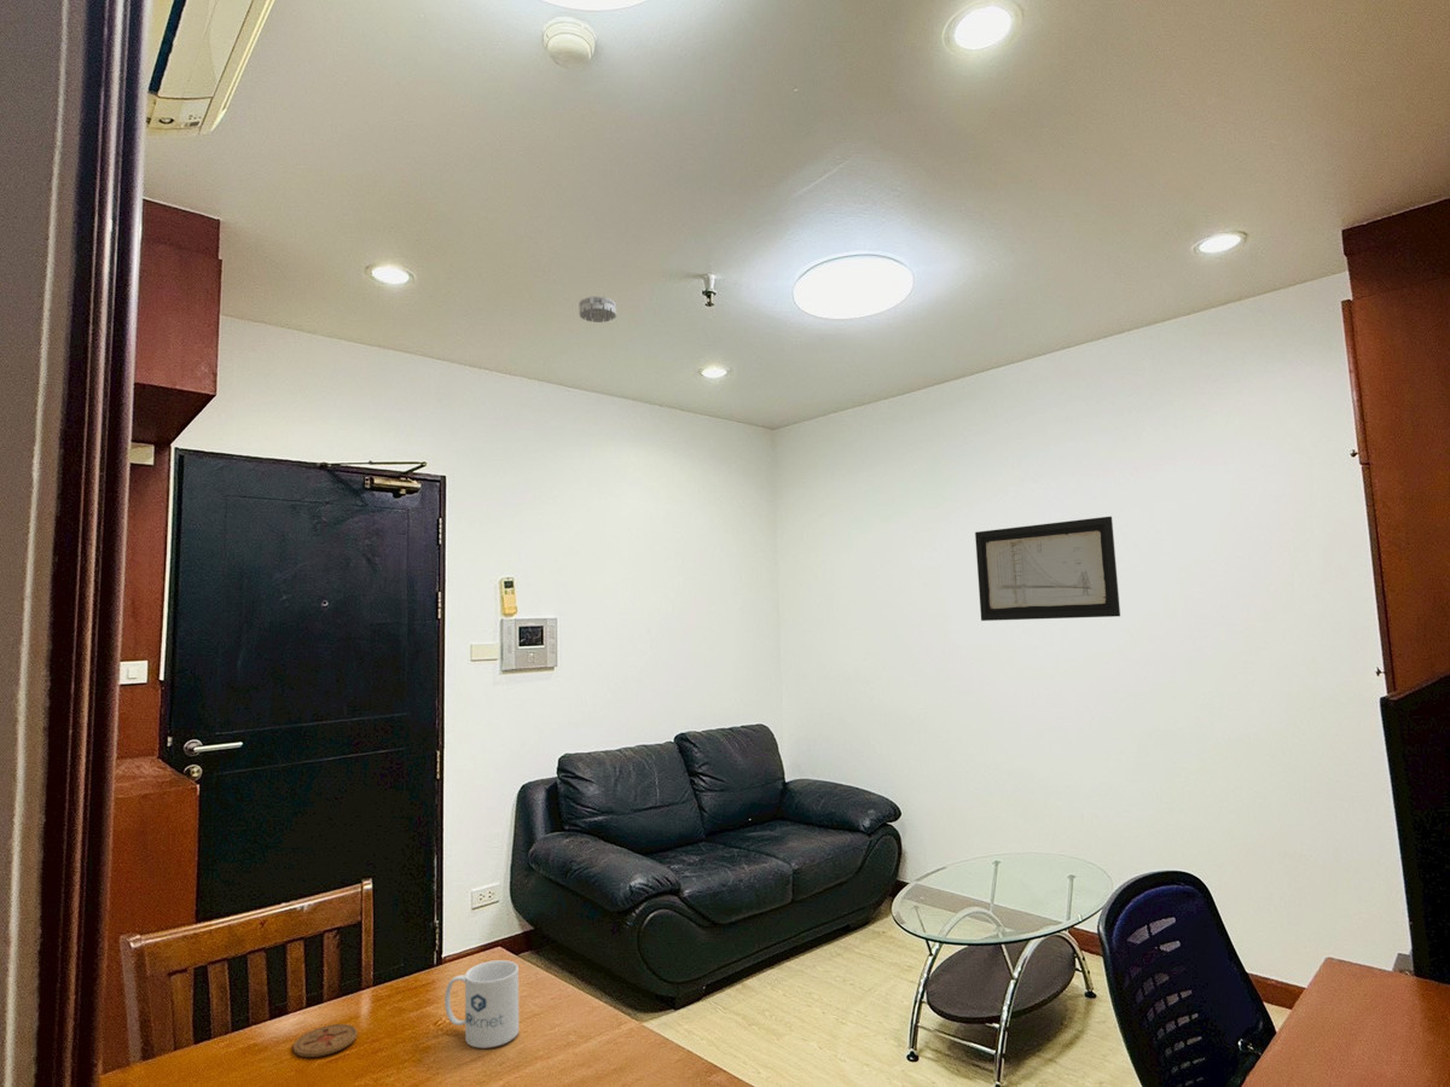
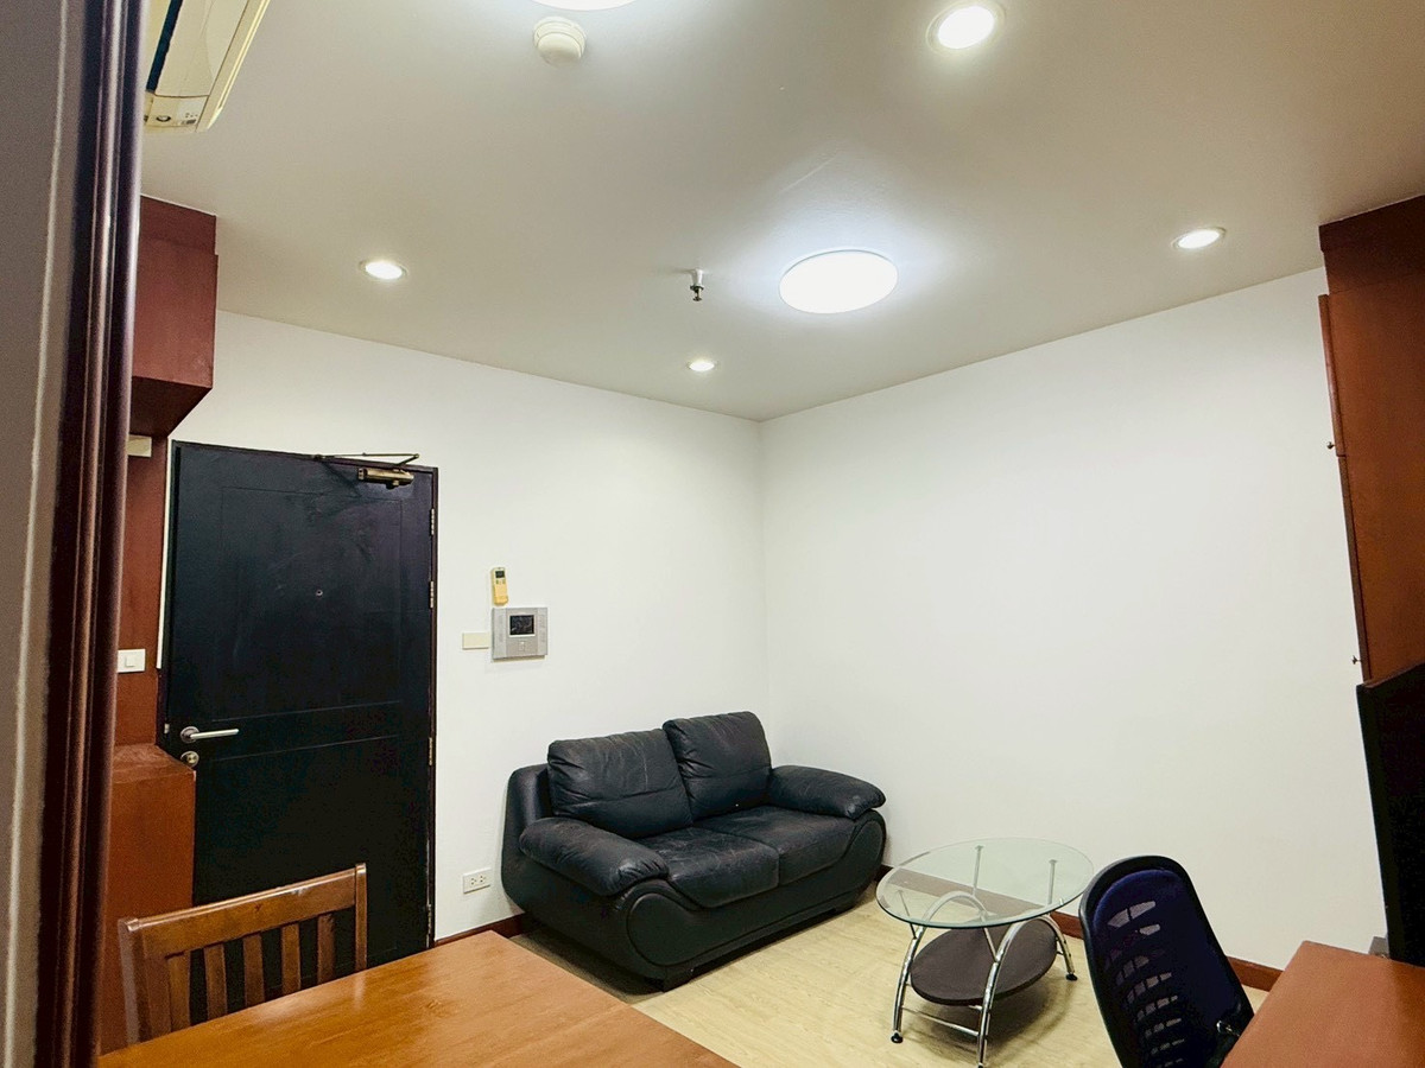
- mug (485, 1001)
- wall art (1043, 571)
- coaster (325, 1040)
- smoke detector (597, 308)
